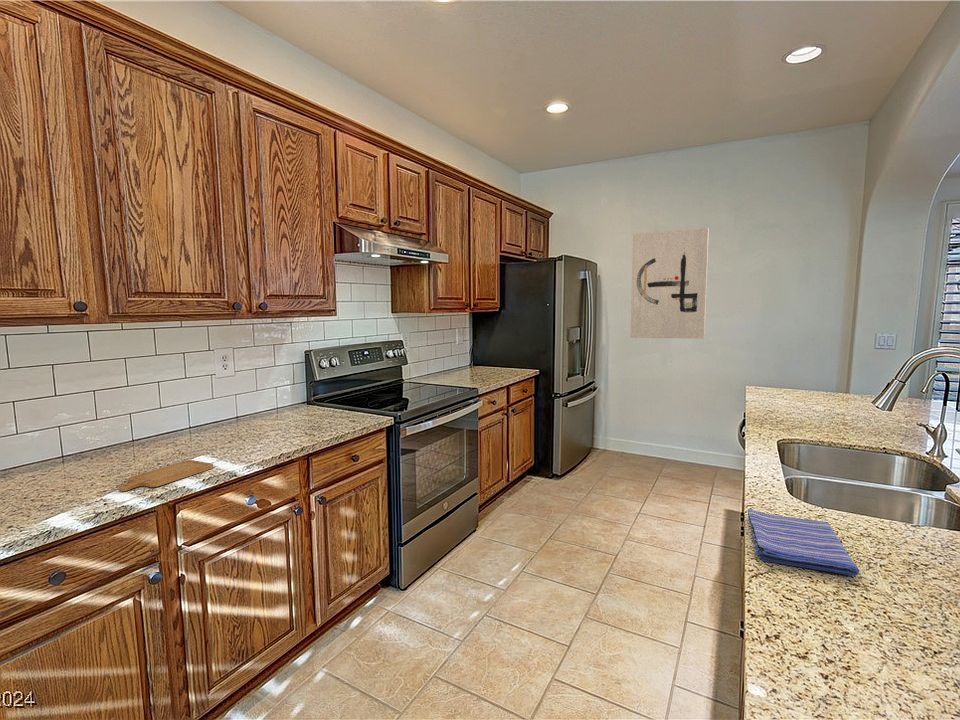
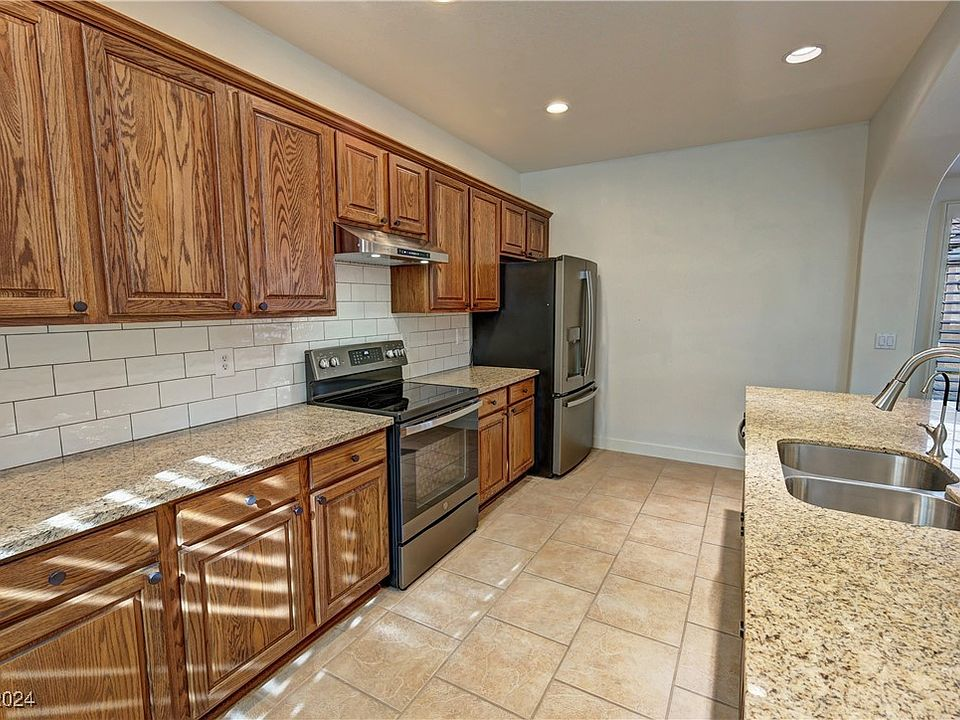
- chopping board (164, 475)
- wall art (668, 285)
- dish towel (795, 537)
